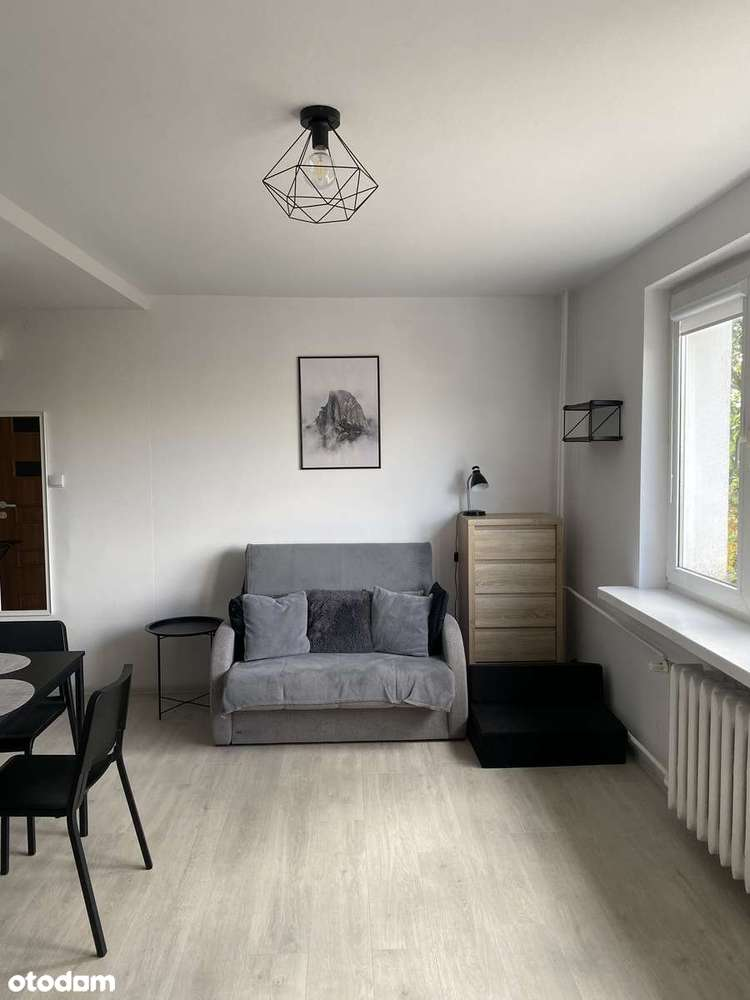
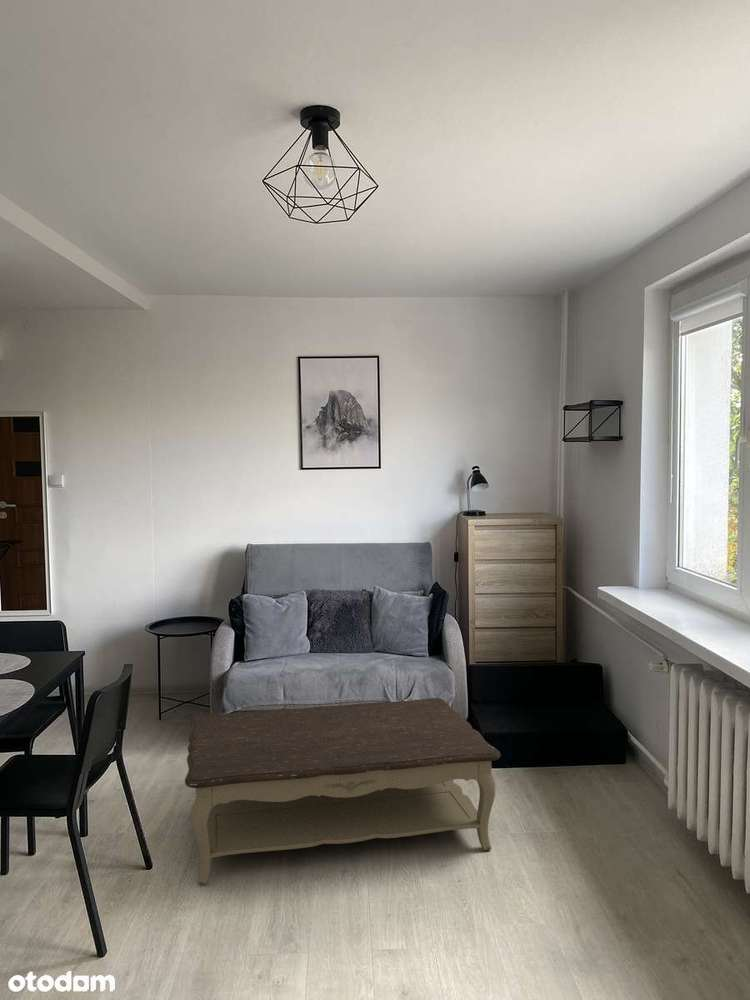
+ coffee table (335, 778)
